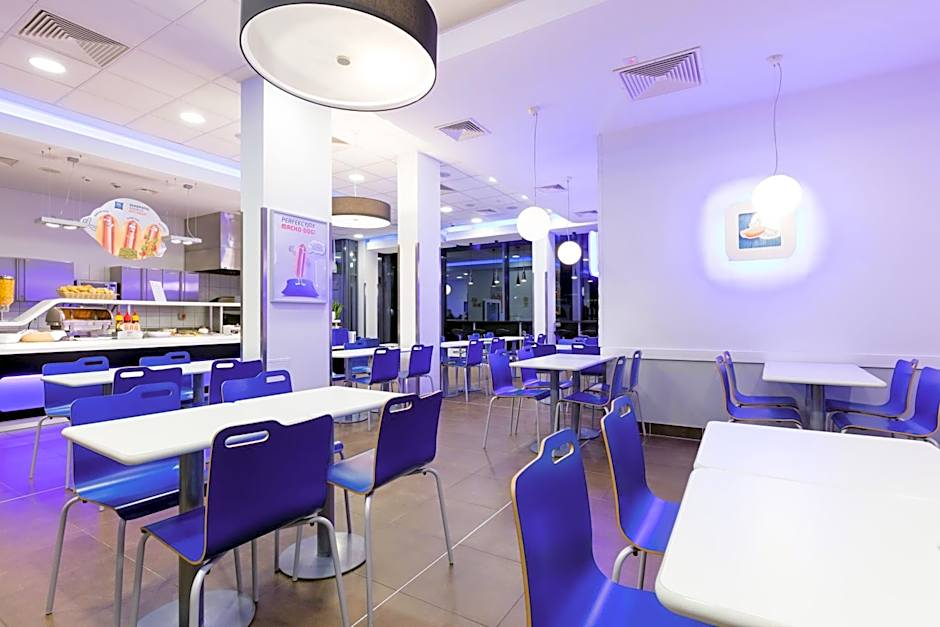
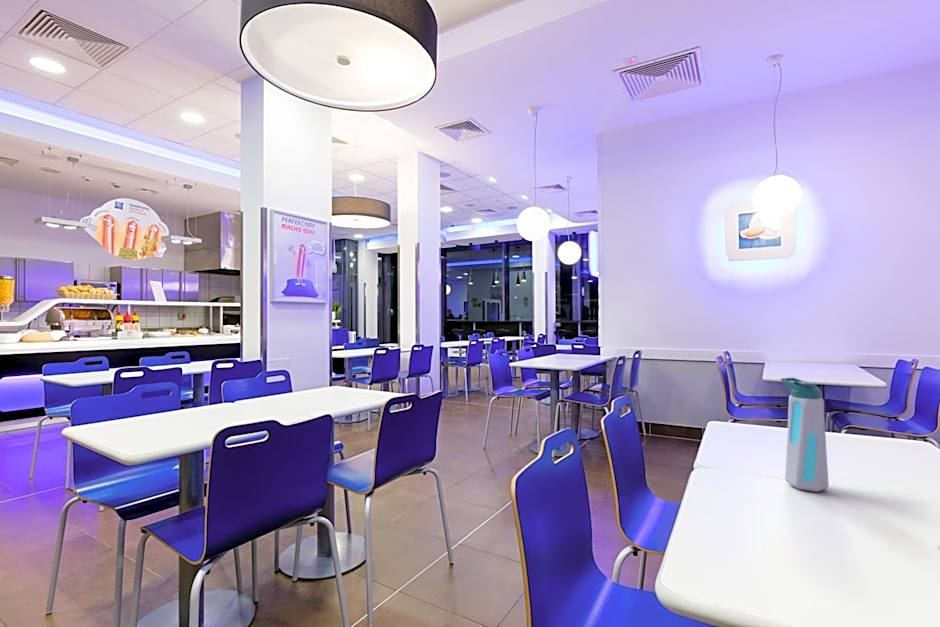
+ water bottle (803, 432)
